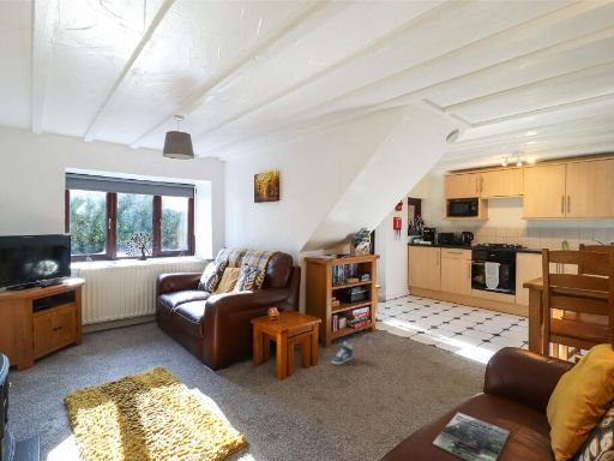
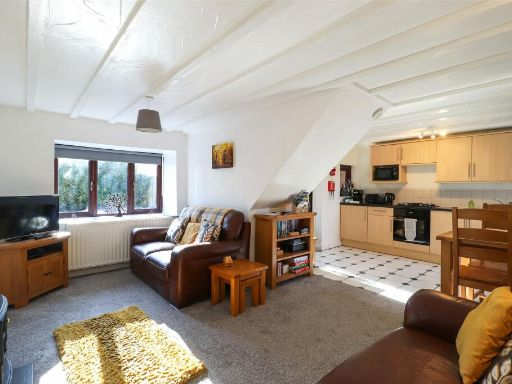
- magazine (471, 437)
- sneaker (342, 351)
